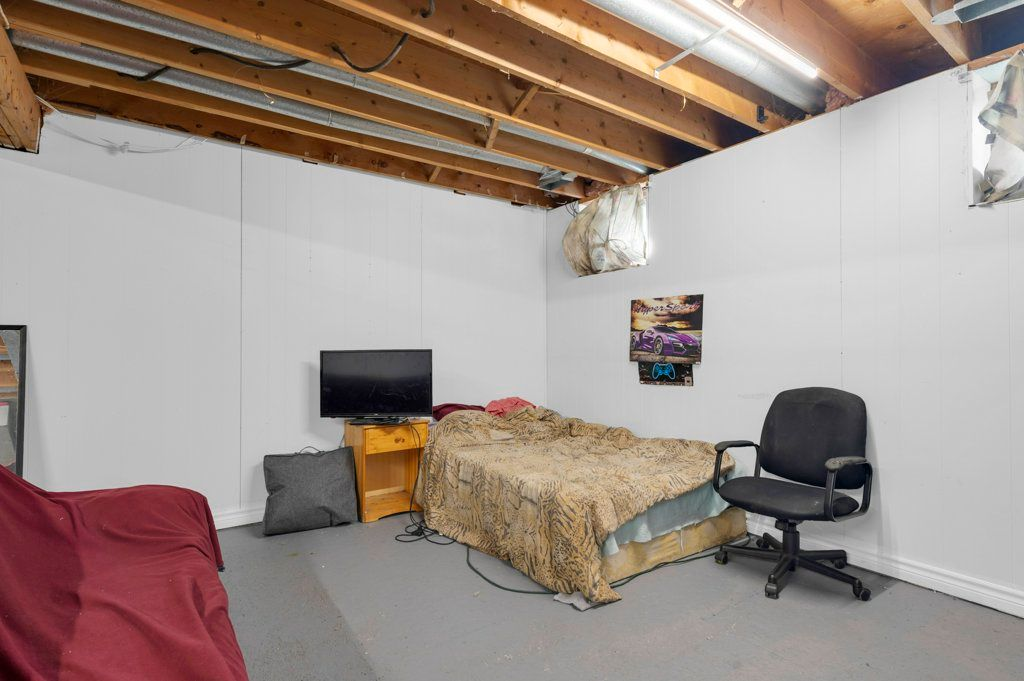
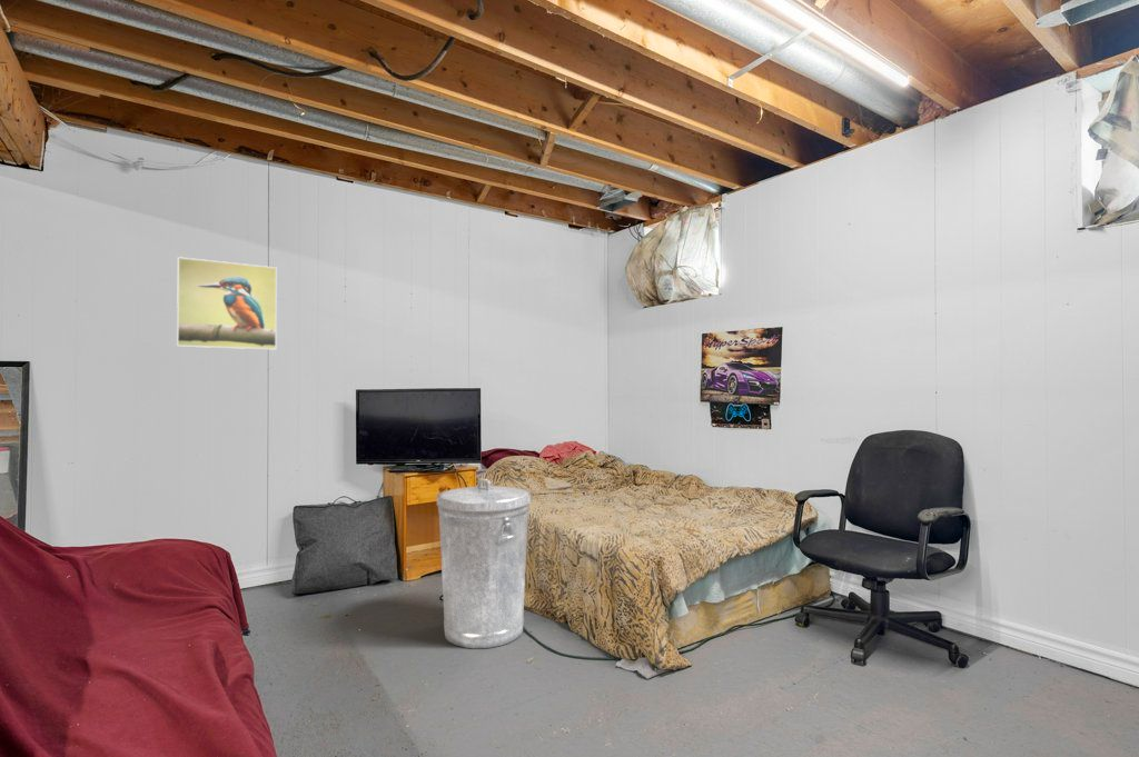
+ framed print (228, 305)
+ trash can (484, 555)
